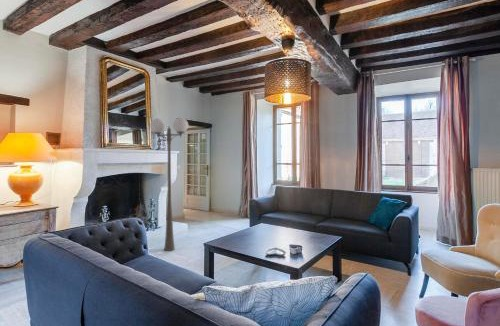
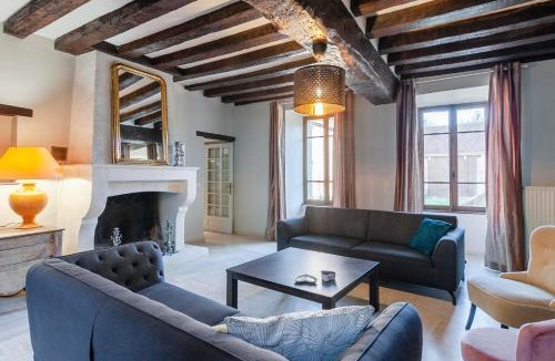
- floor lamp (169, 183)
